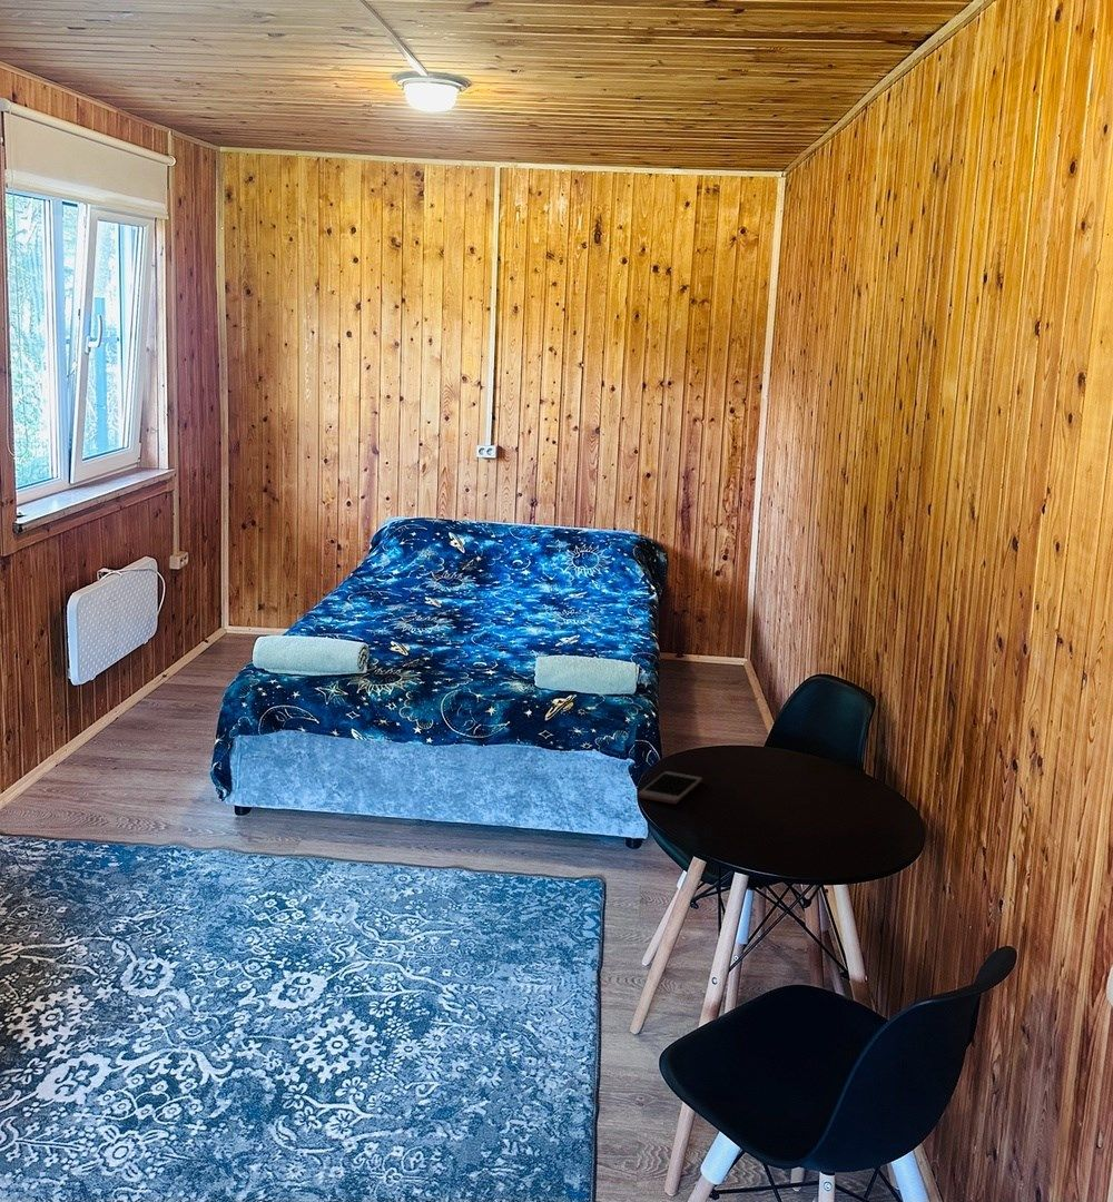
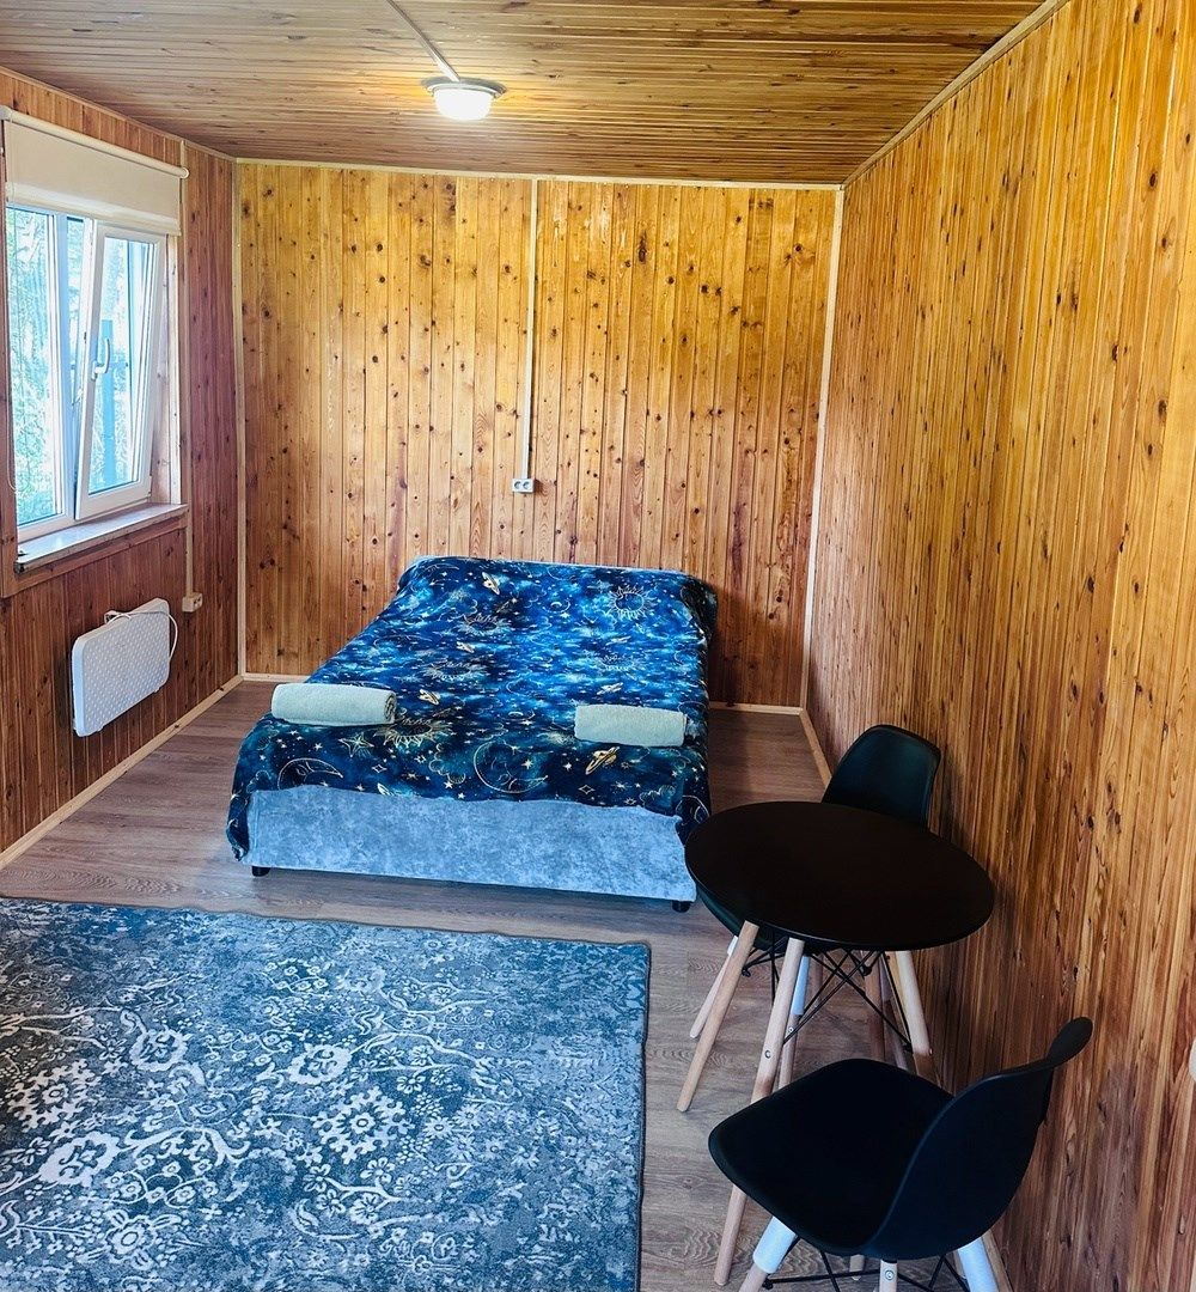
- cell phone (670, 787)
